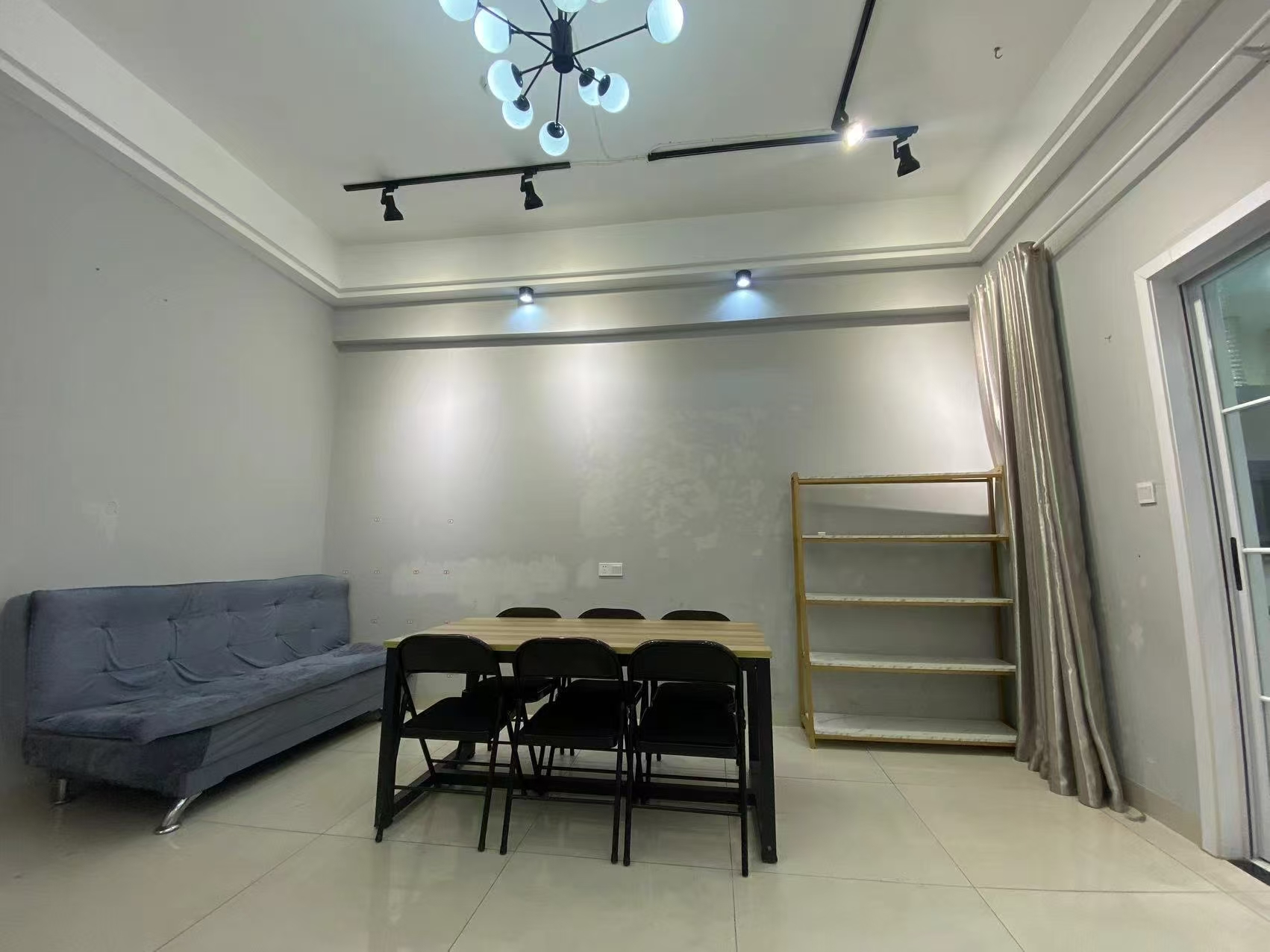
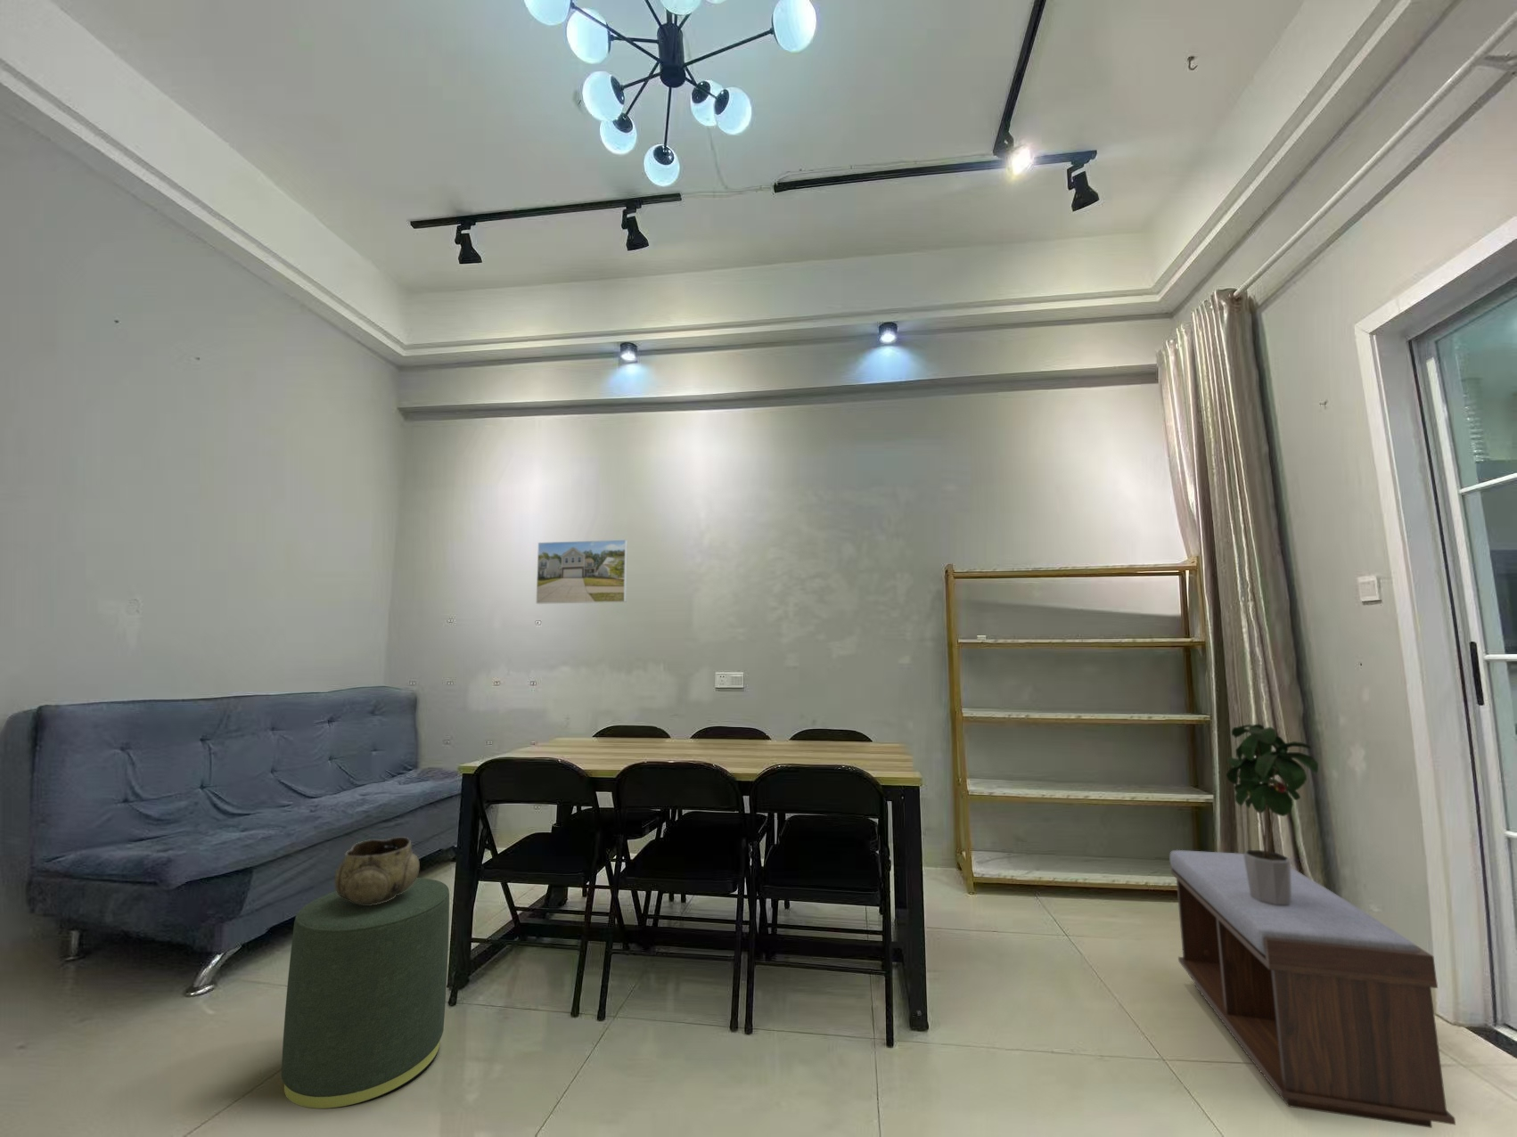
+ bench (1280, 964)
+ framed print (582, 571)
+ decorative bowl (377, 872)
+ ottoman (370, 979)
+ potted plant (1266, 809)
